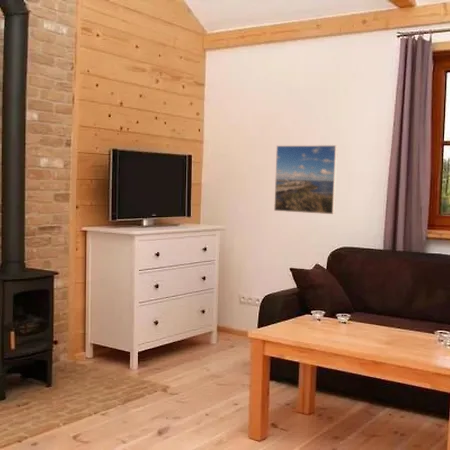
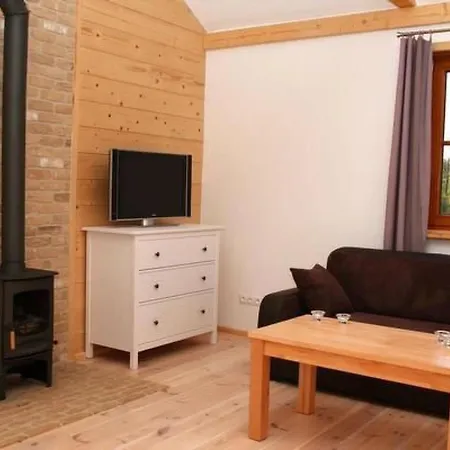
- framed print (305, 179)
